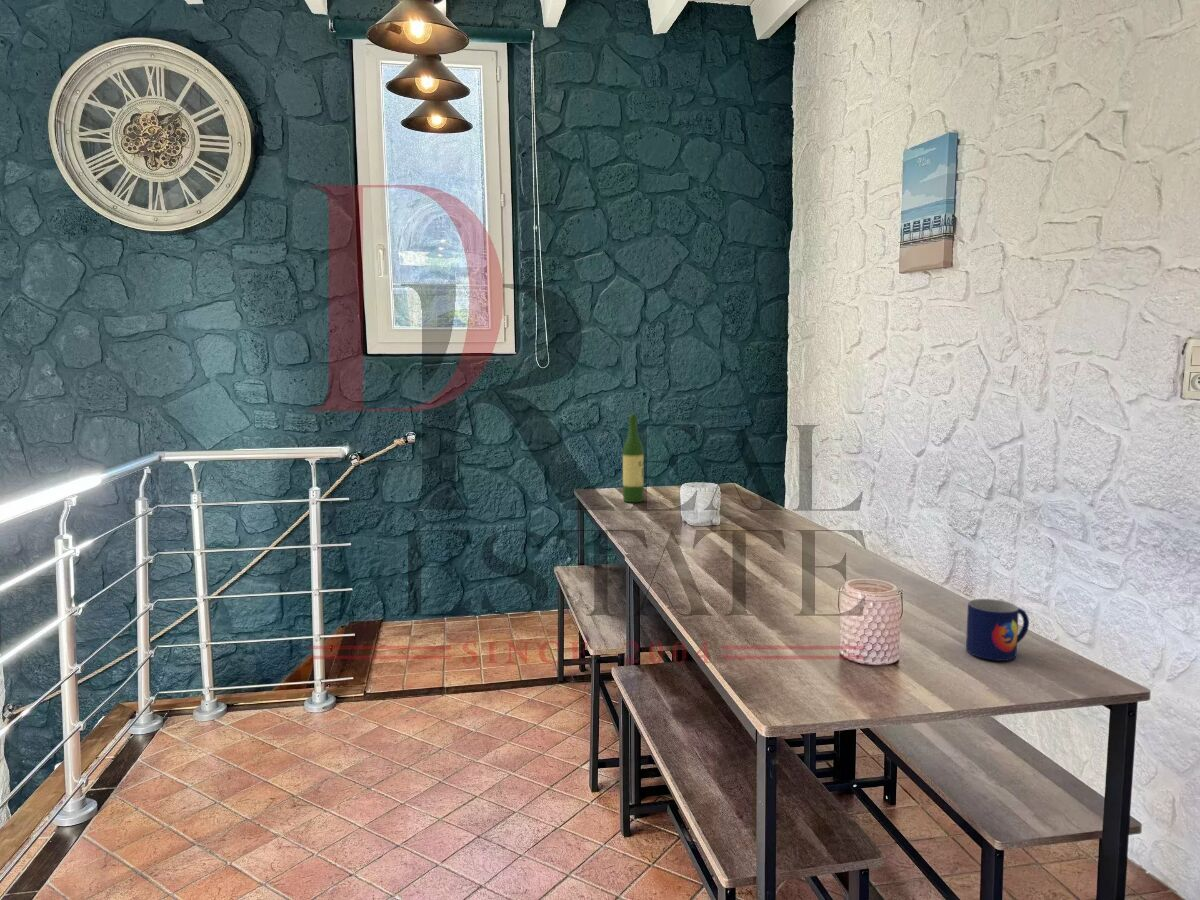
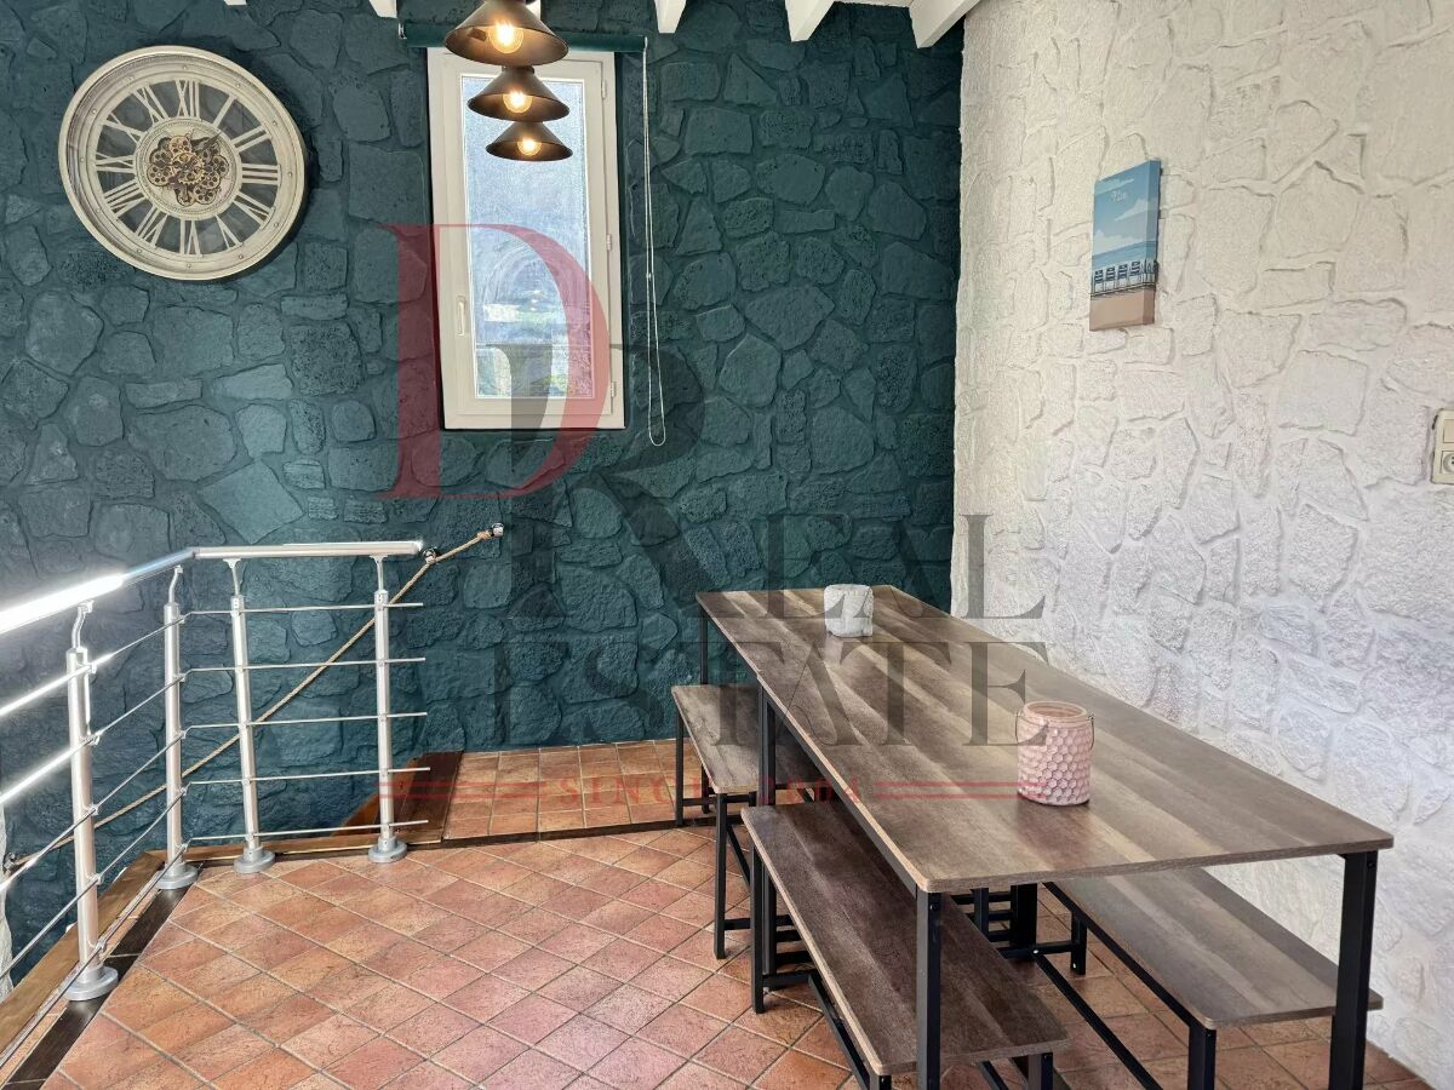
- wine bottle (633, 457)
- mug (1000, 628)
